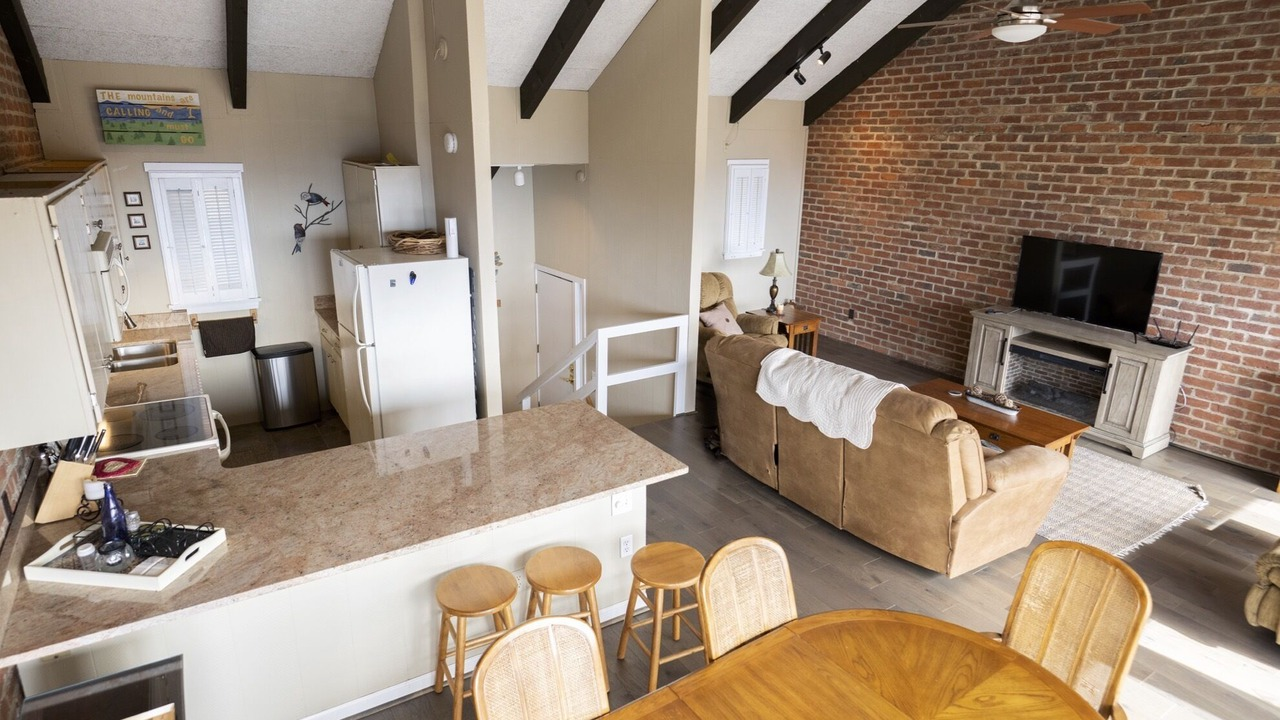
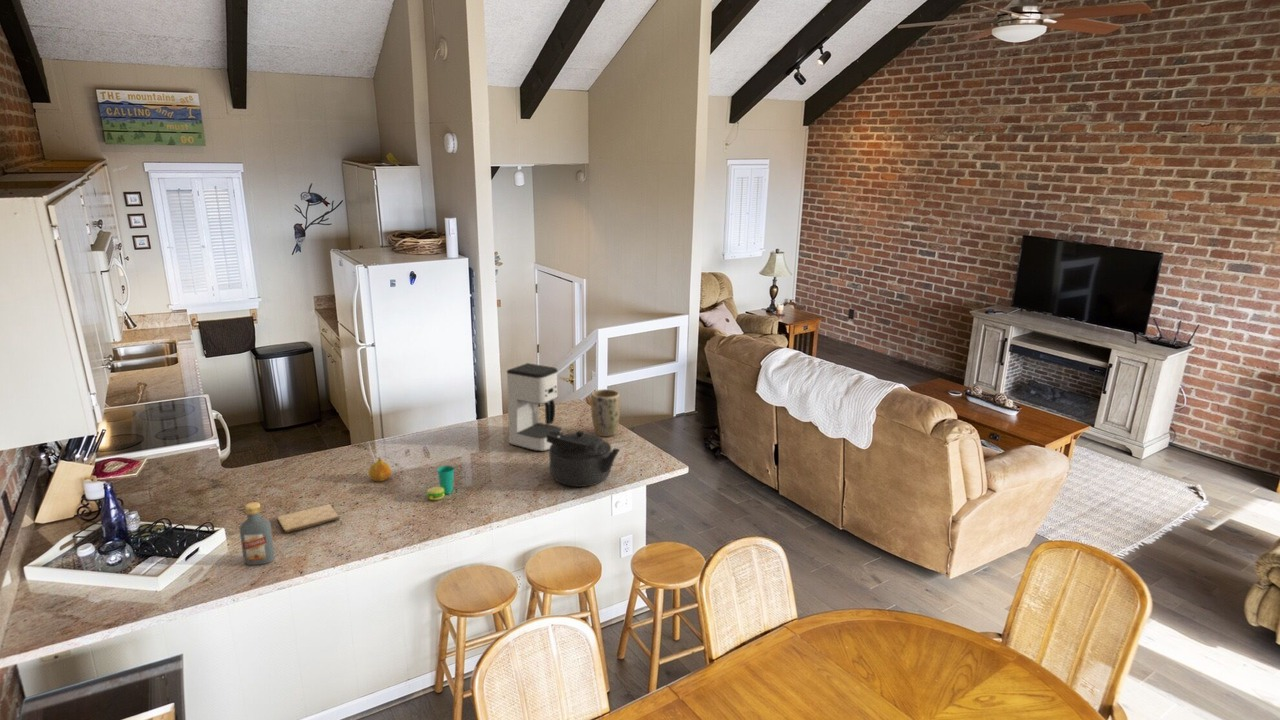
+ cup (440, 483)
+ coffee maker (537, 407)
+ fruit (379, 467)
+ vodka (256, 533)
+ kettle (581, 454)
+ plant pot (605, 413)
+ cutting board (308, 517)
